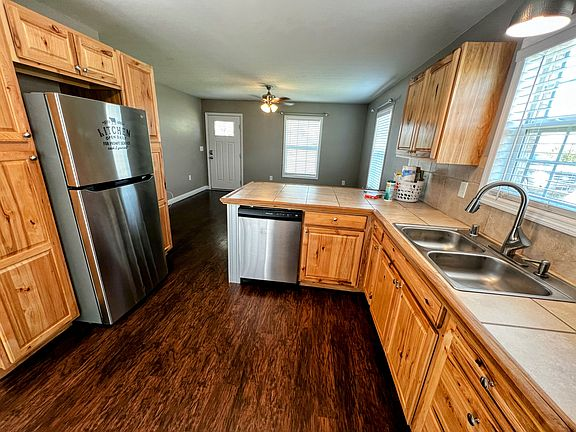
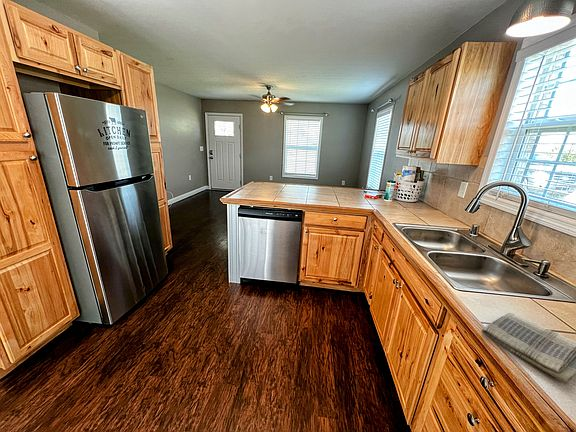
+ dish towel (534, 341)
